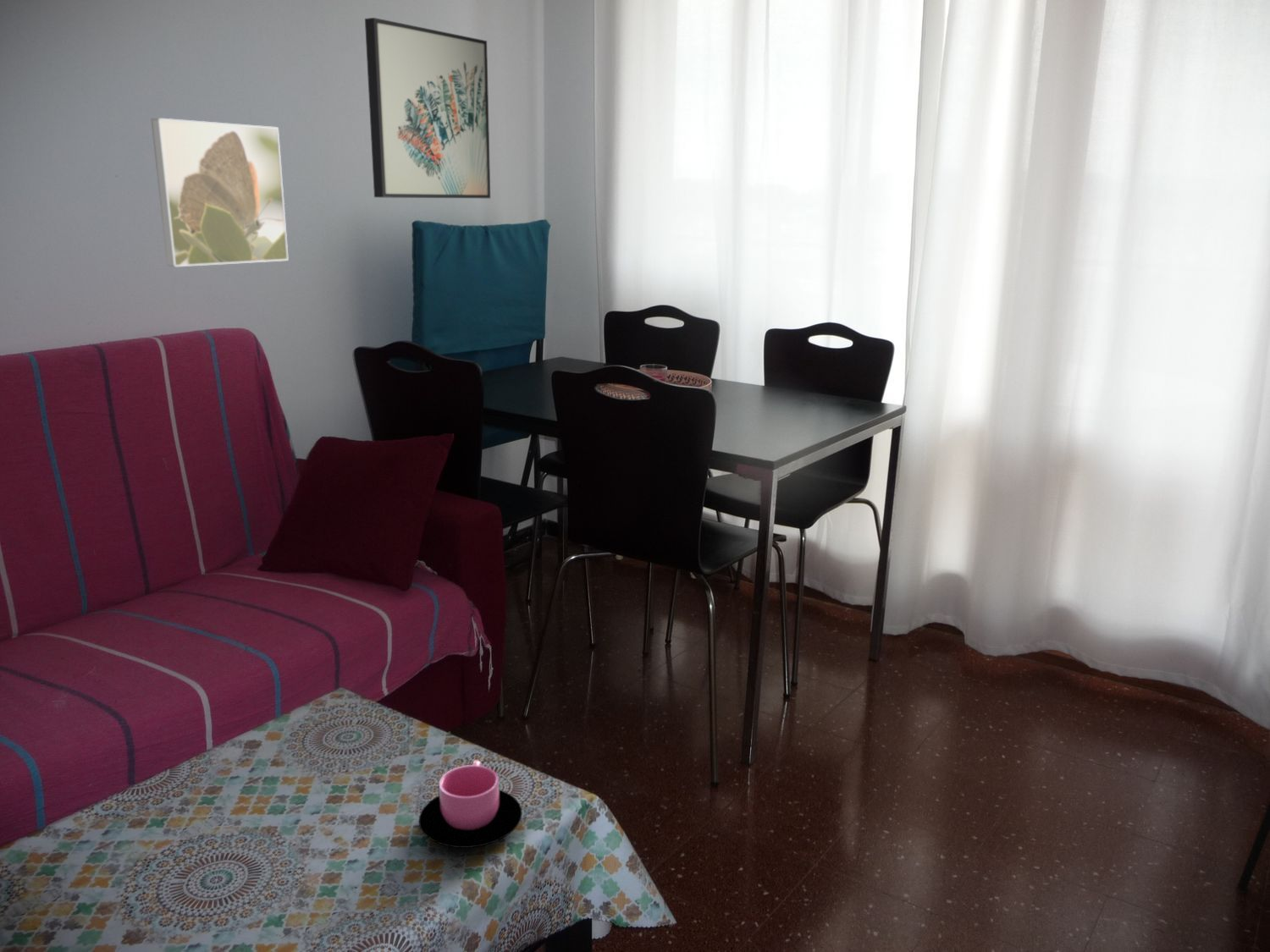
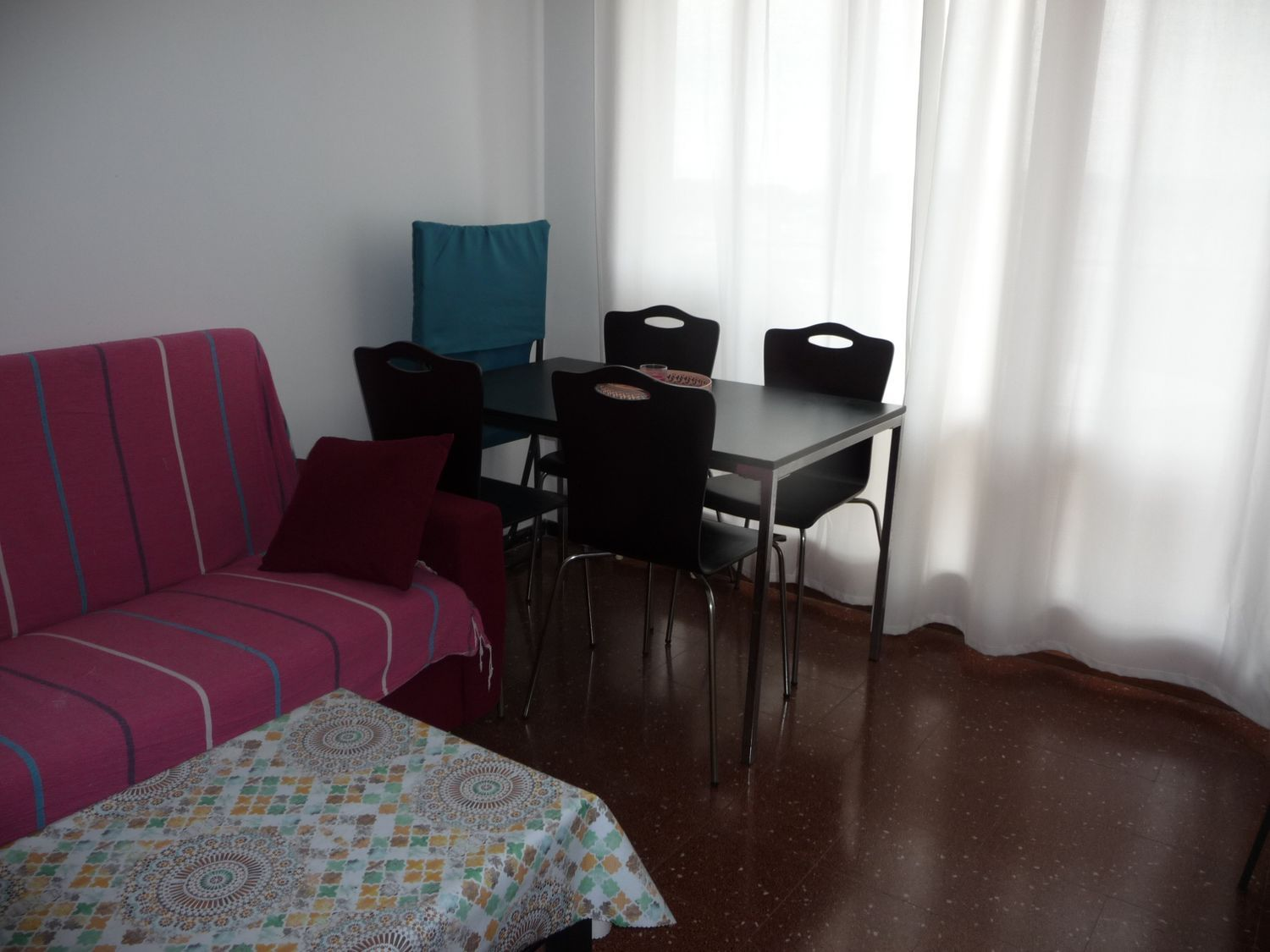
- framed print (224, 194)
- wall art (433, 116)
- cup (470, 803)
